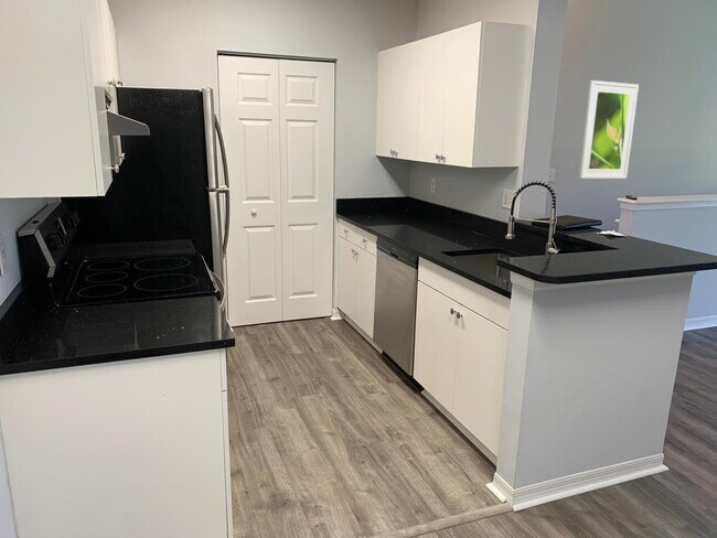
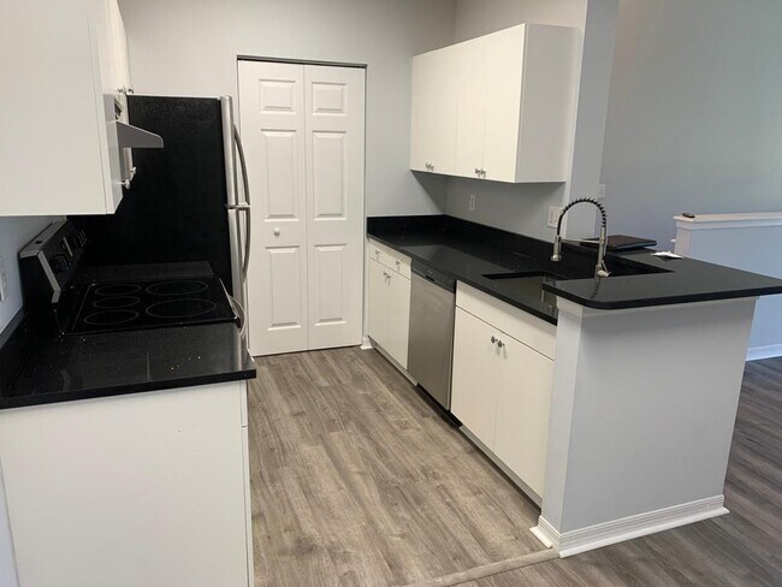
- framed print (609, 131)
